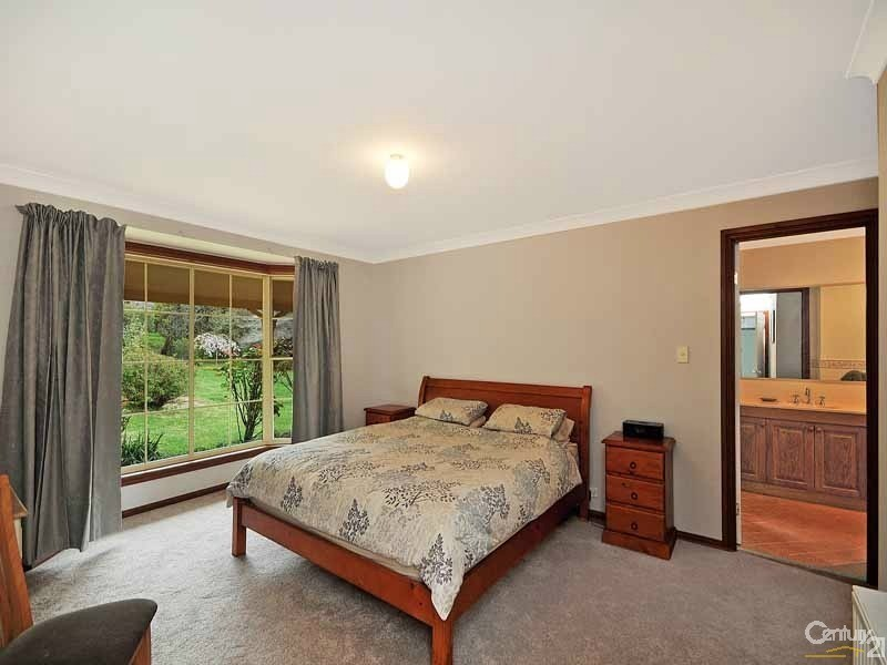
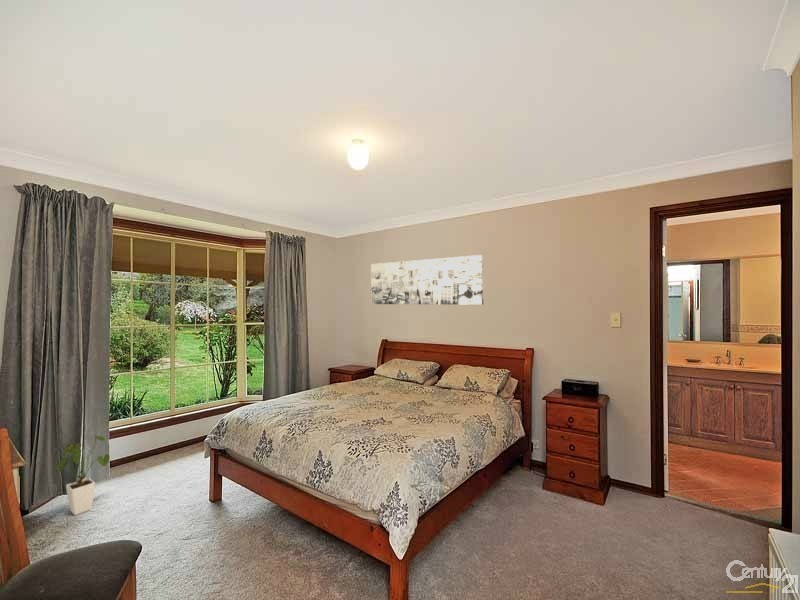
+ house plant (86, 474)
+ wall art (421, 282)
